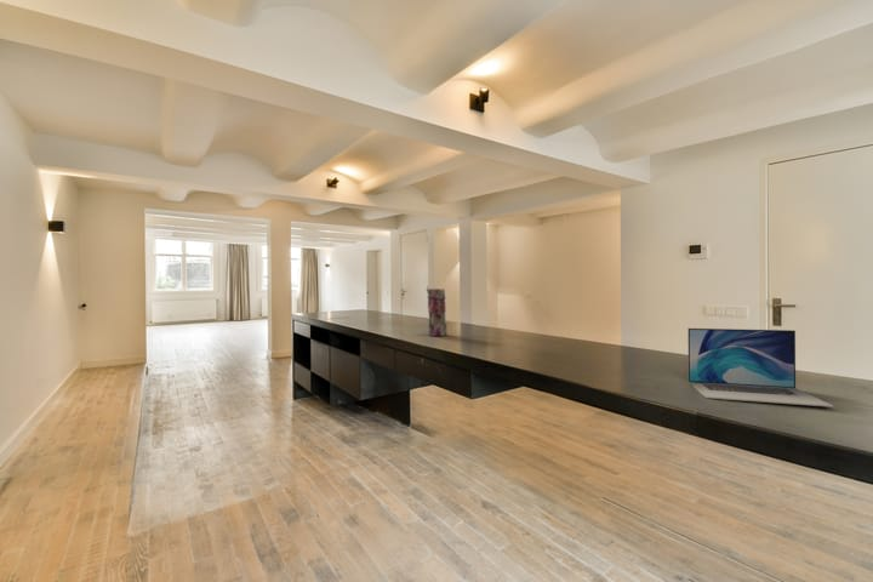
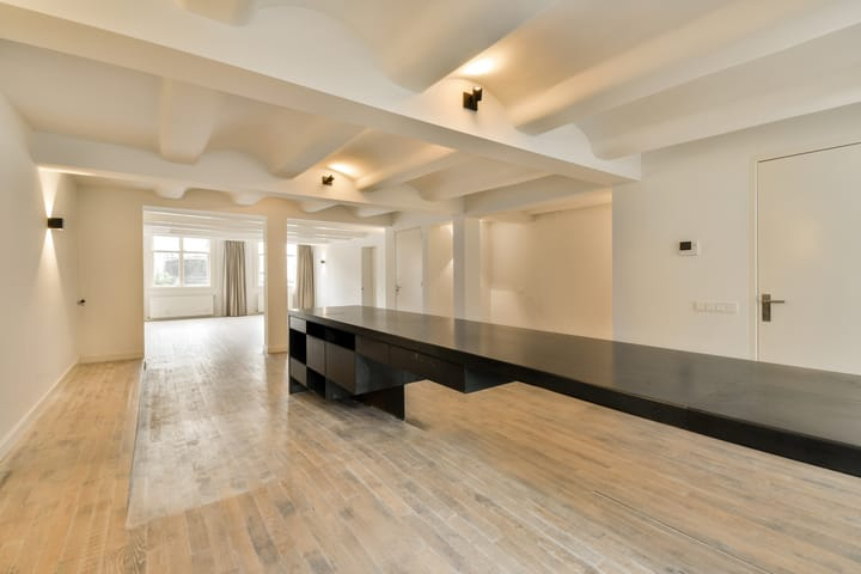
- laptop (752, 363)
- vase (436, 312)
